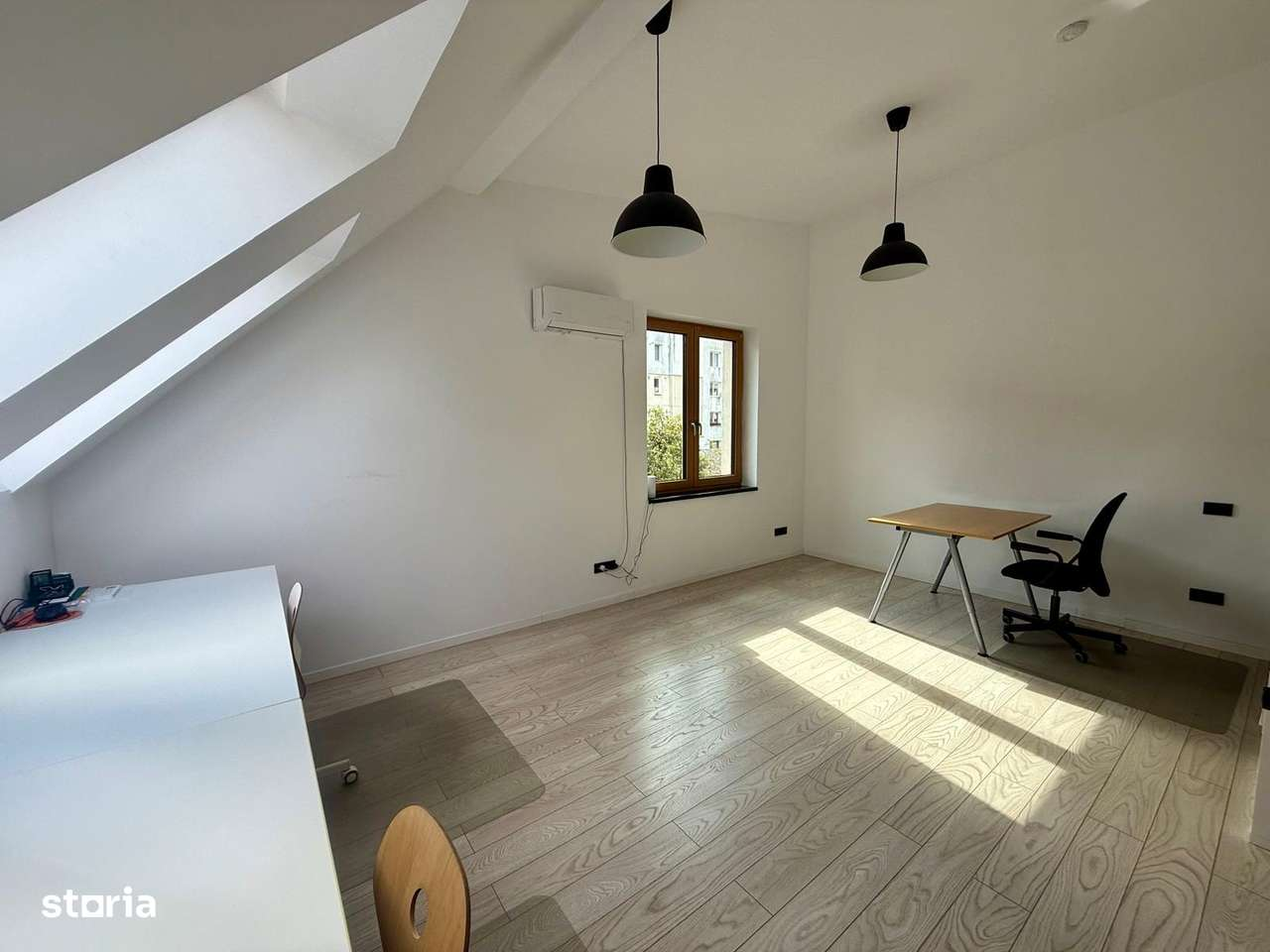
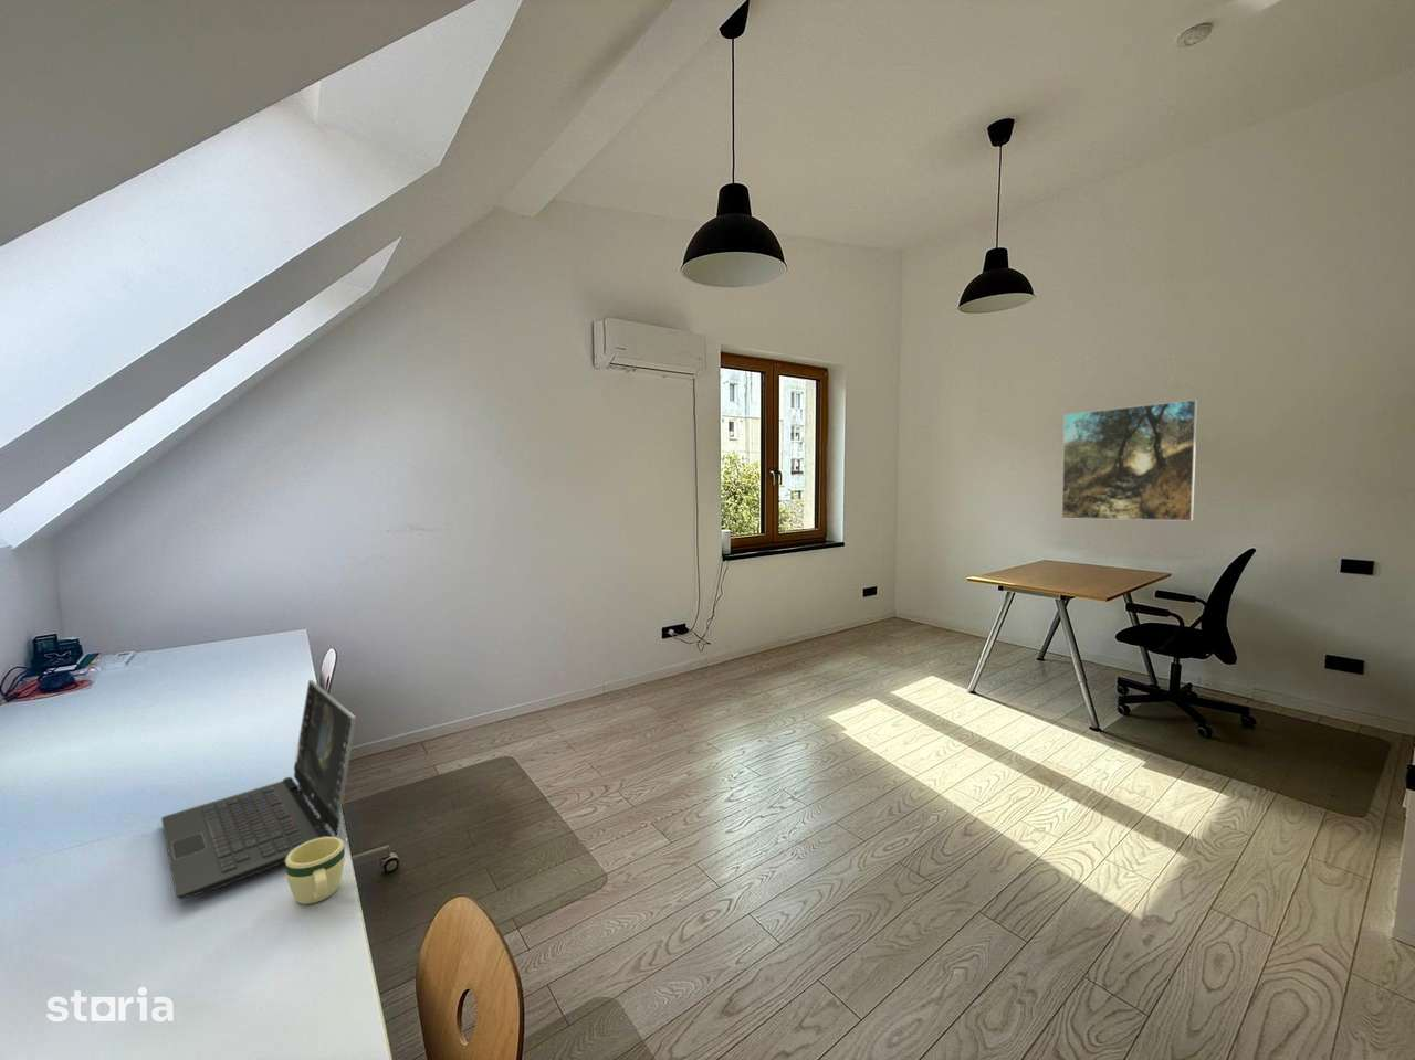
+ mug (318, 875)
+ laptop (260, 787)
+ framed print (1123, 463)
